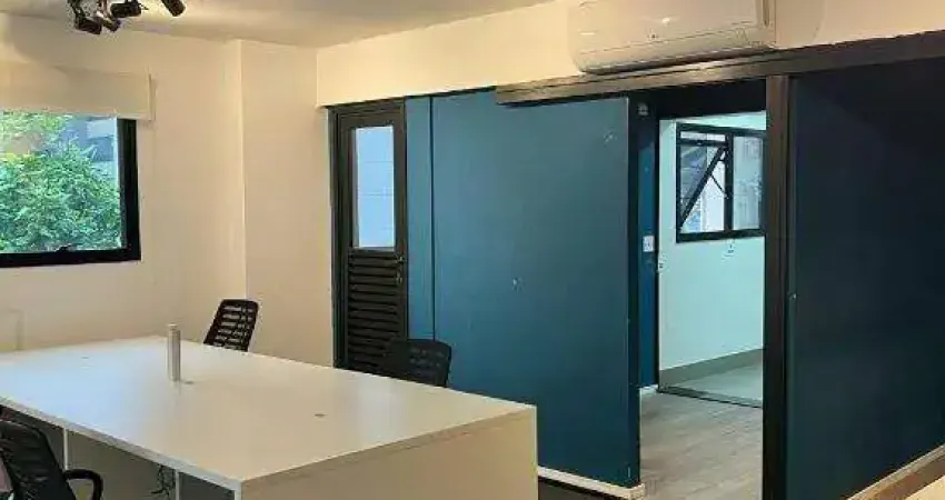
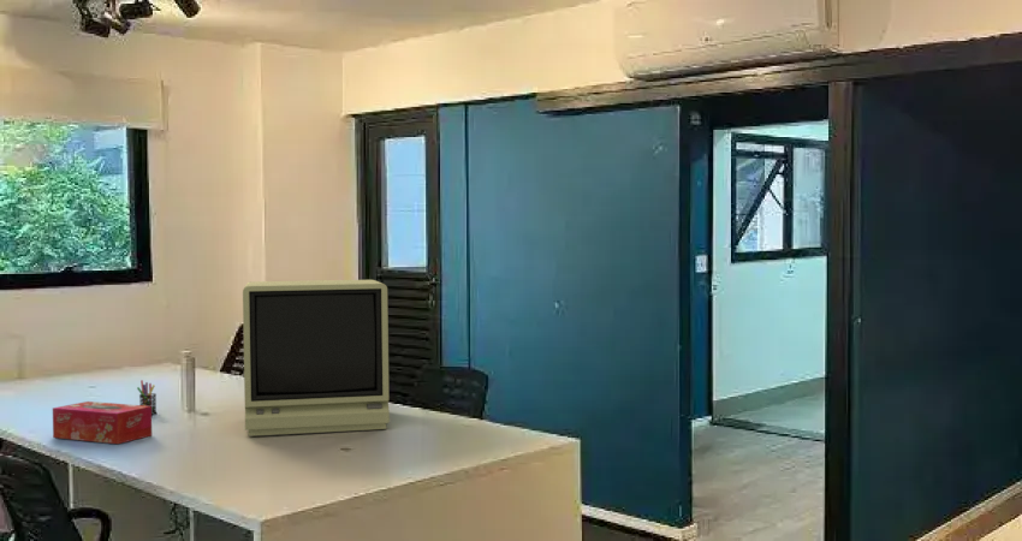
+ monitor (314, 351)
+ tissue box (102, 421)
+ pen holder (145, 397)
